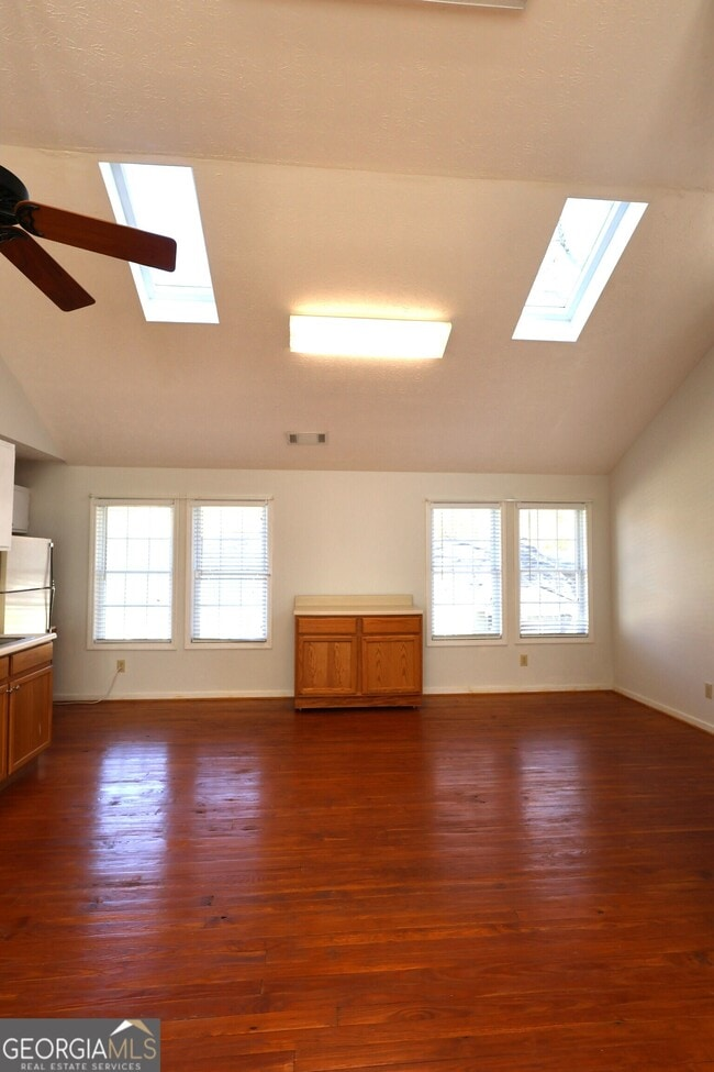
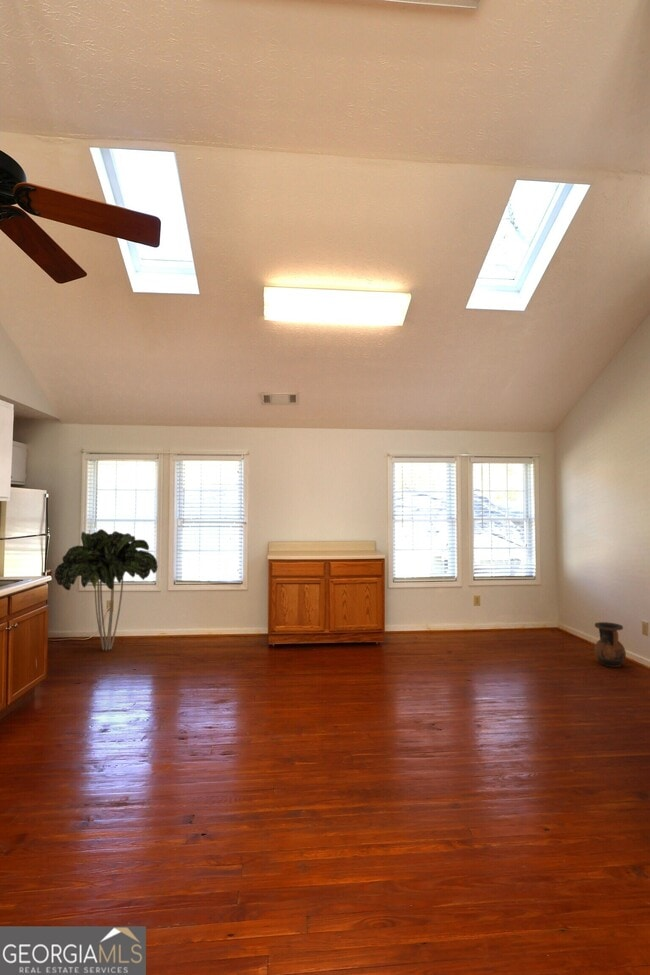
+ indoor plant (108, 587)
+ vase (609, 644)
